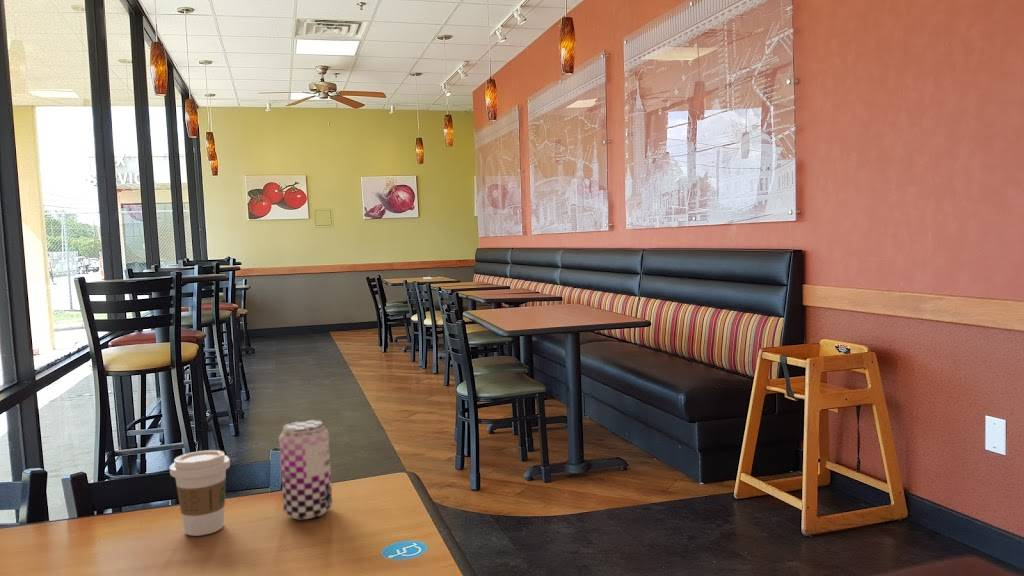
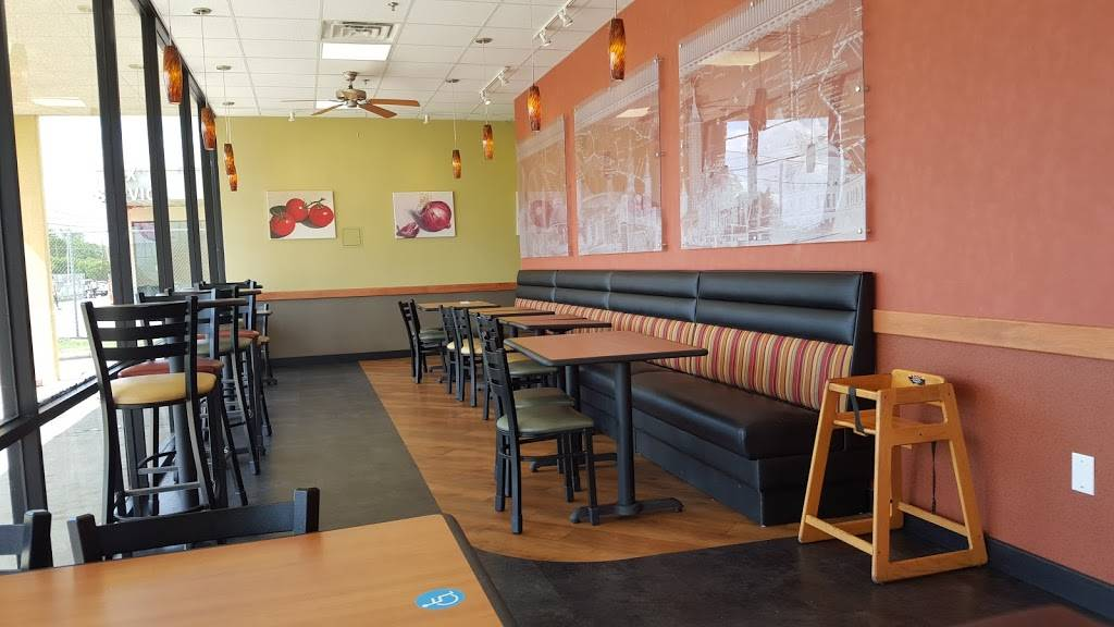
- beer can (305, 468)
- coffee cup (201, 492)
